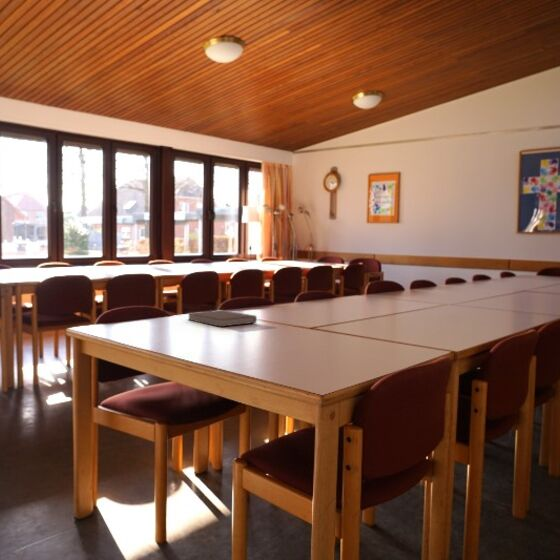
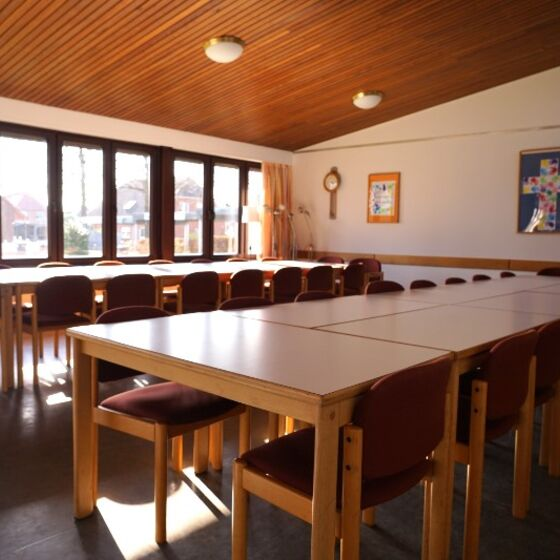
- notebook (221, 317)
